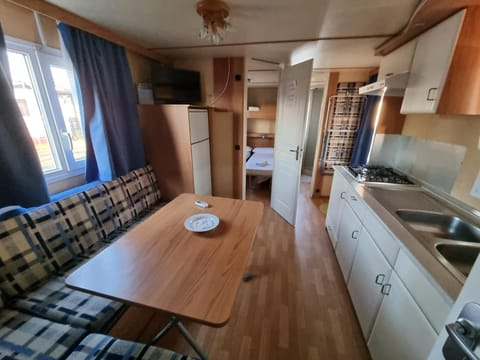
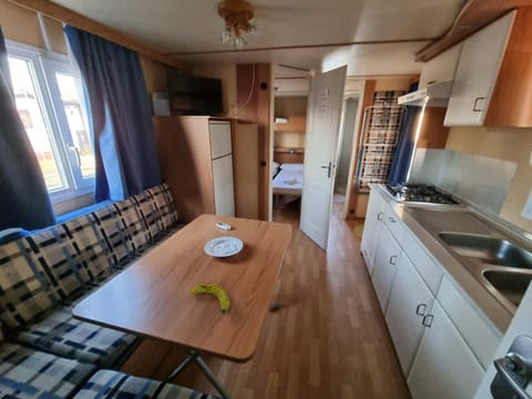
+ fruit (212, 293)
